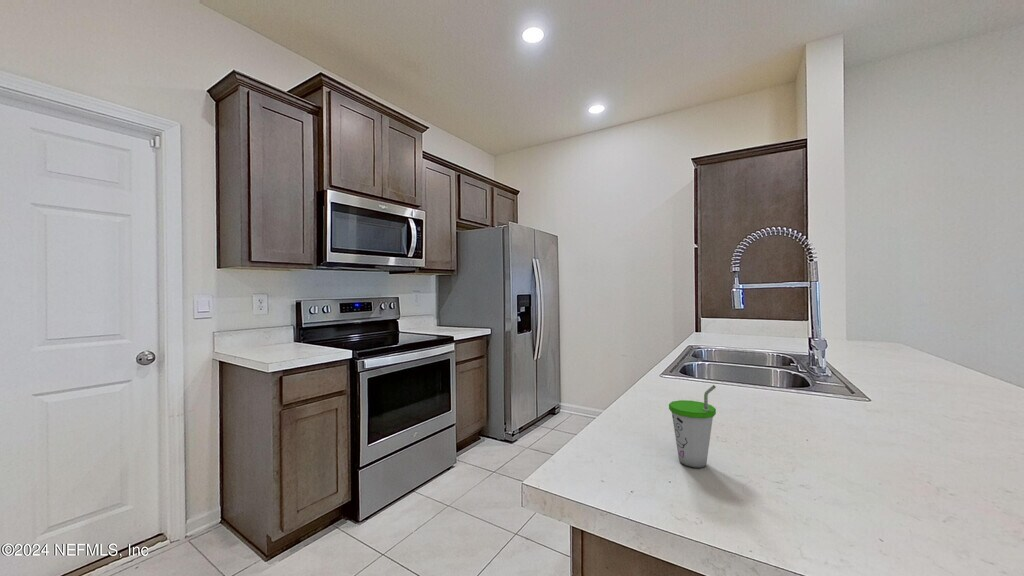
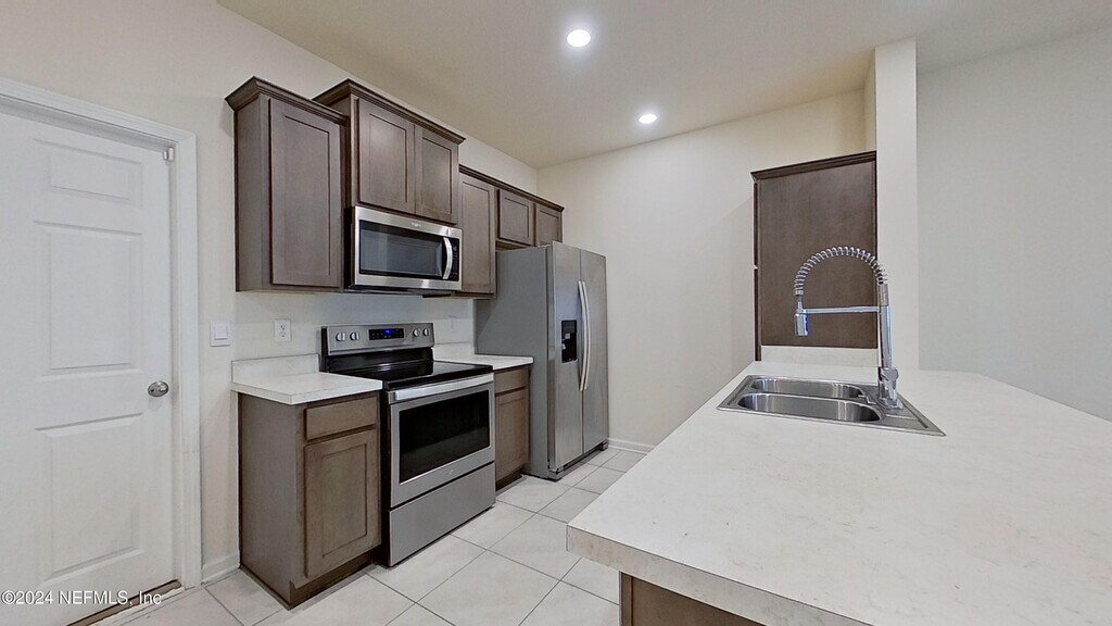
- cup (691, 421)
